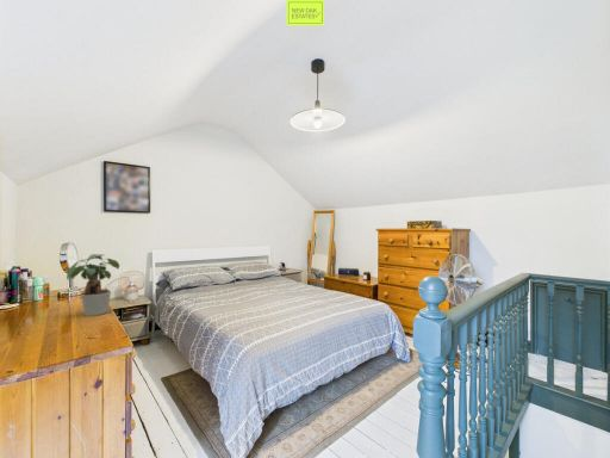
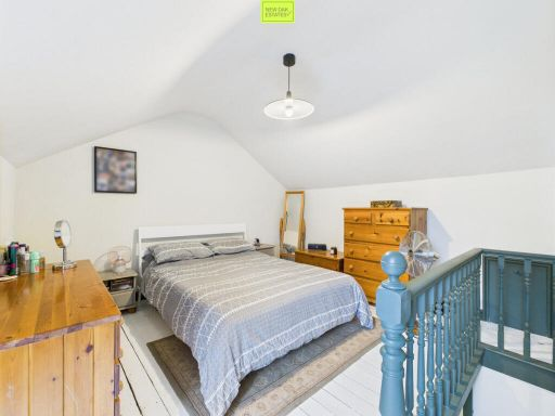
- potted plant (93, 281)
